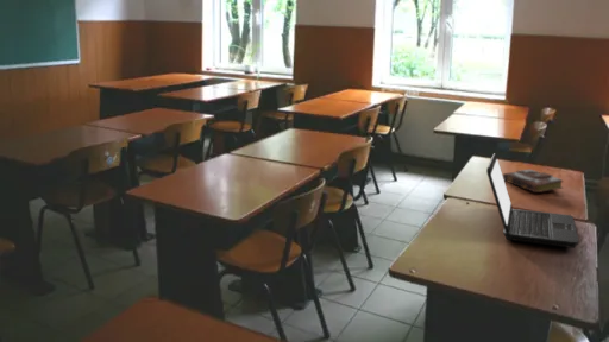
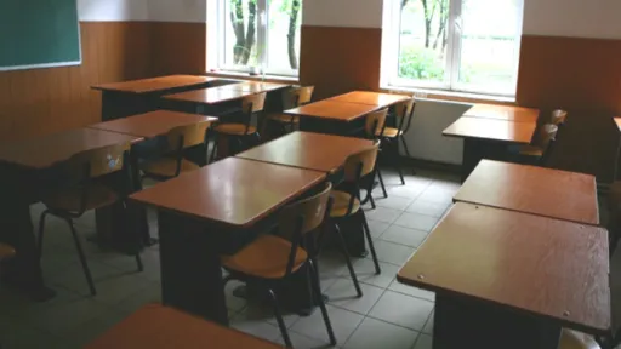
- book (533, 179)
- laptop (530, 210)
